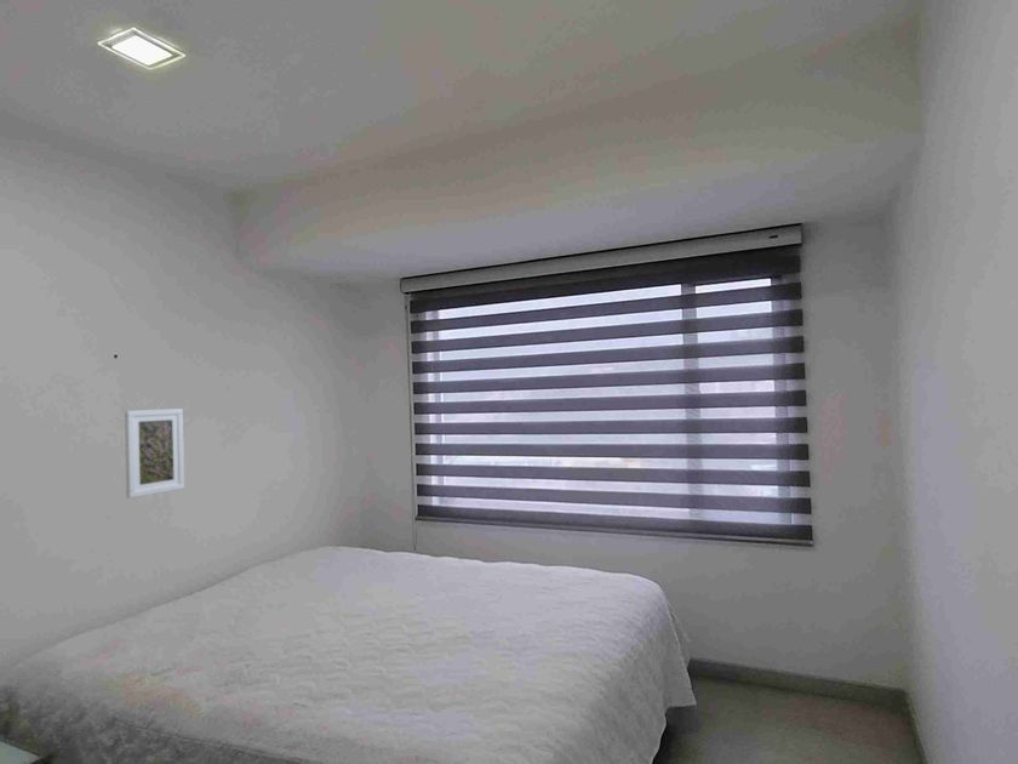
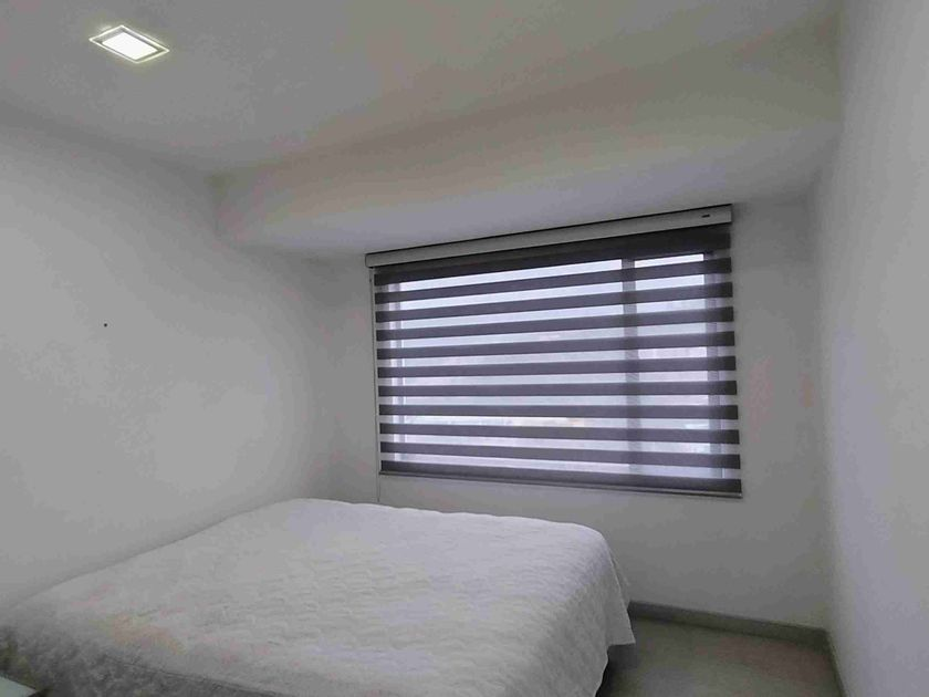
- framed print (155, 451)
